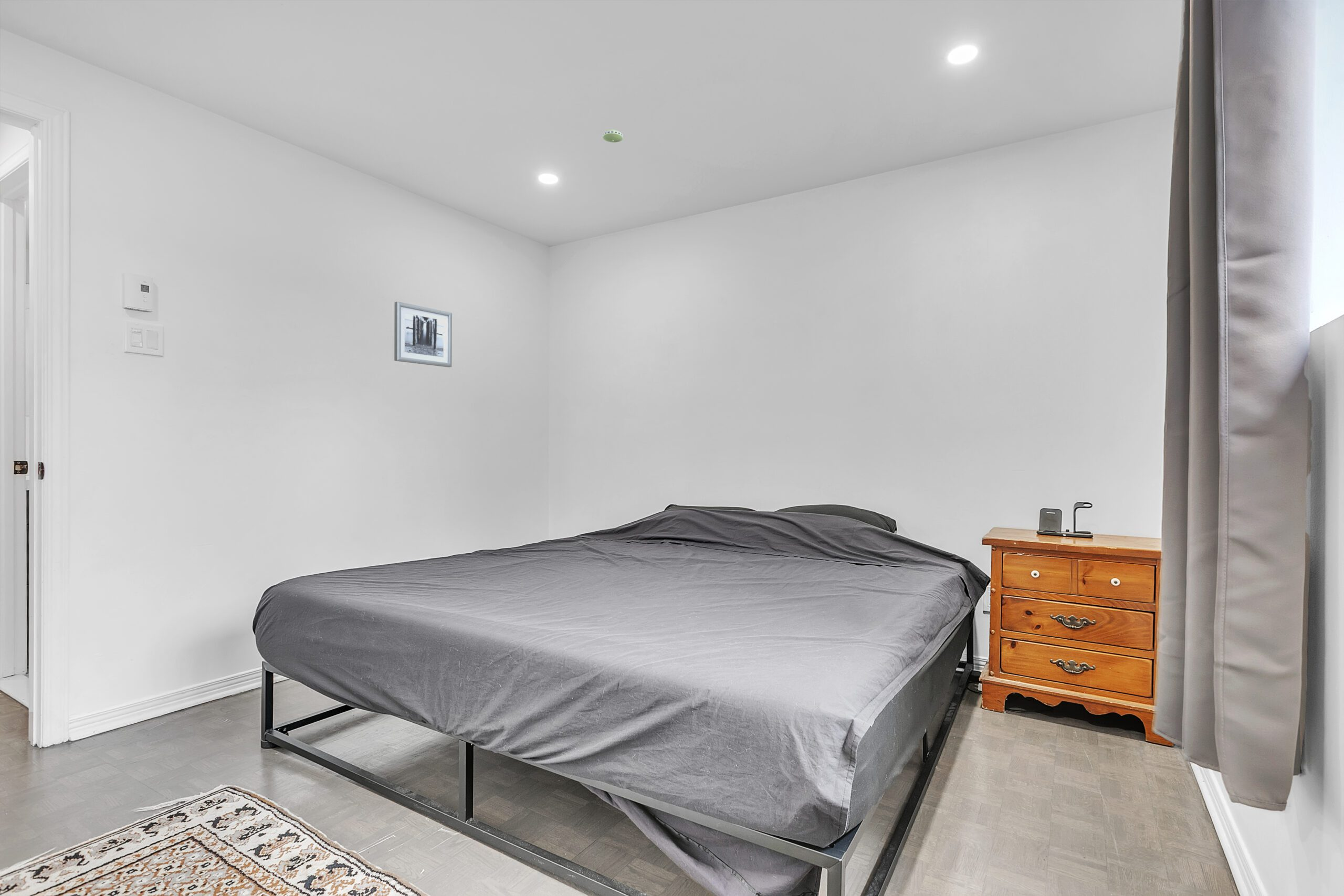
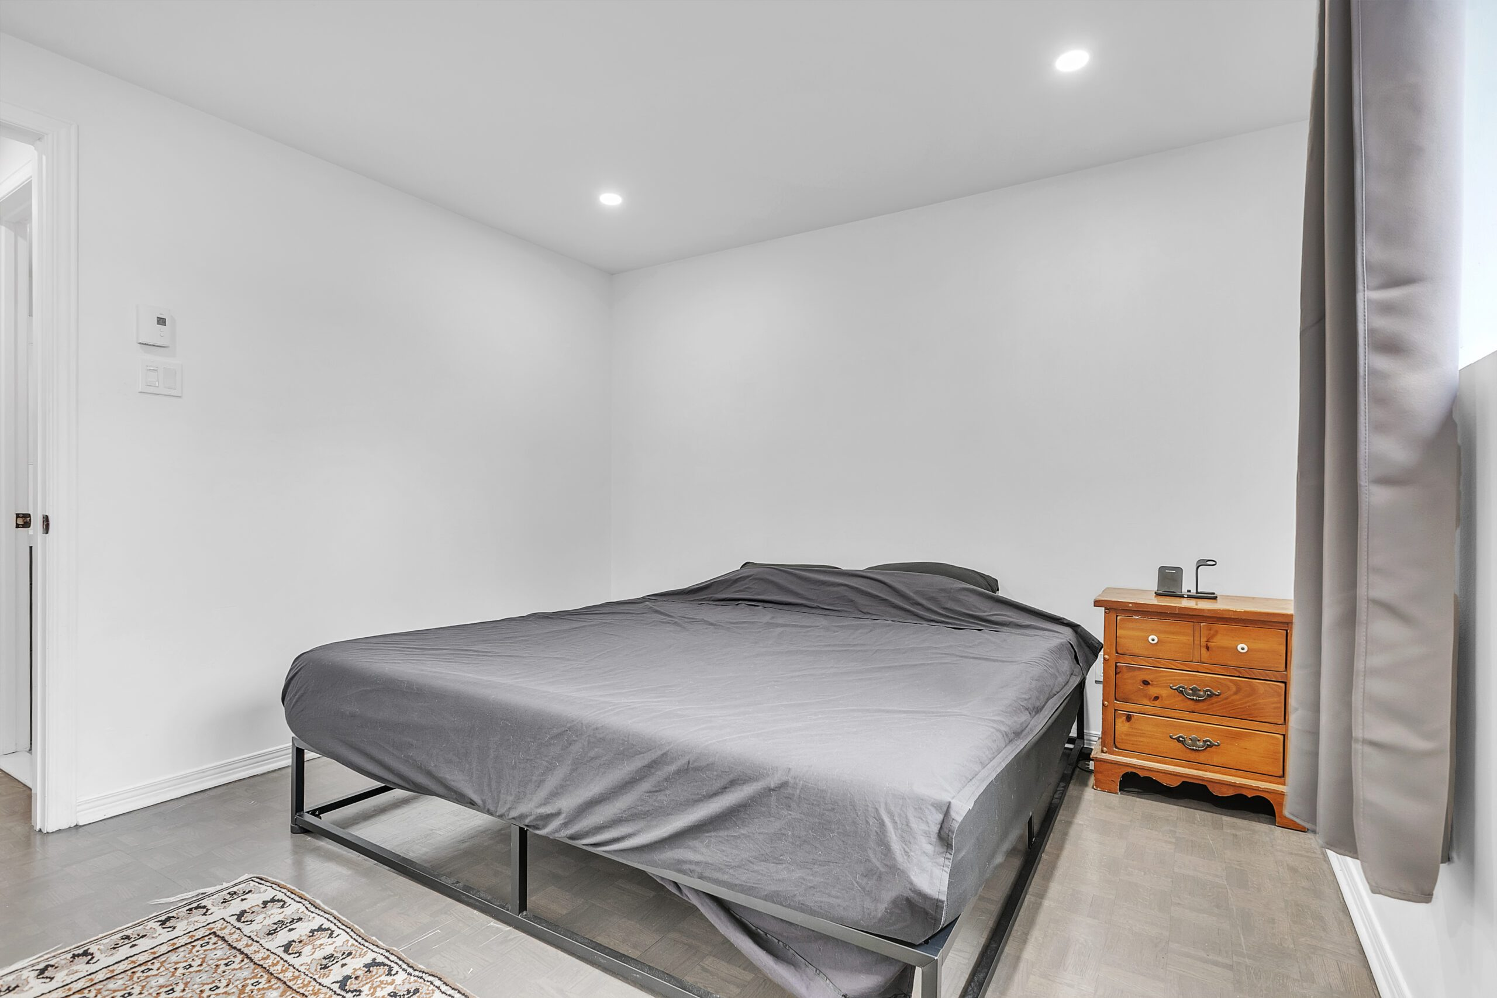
- wall art (424, 335)
- smoke detector (613, 135)
